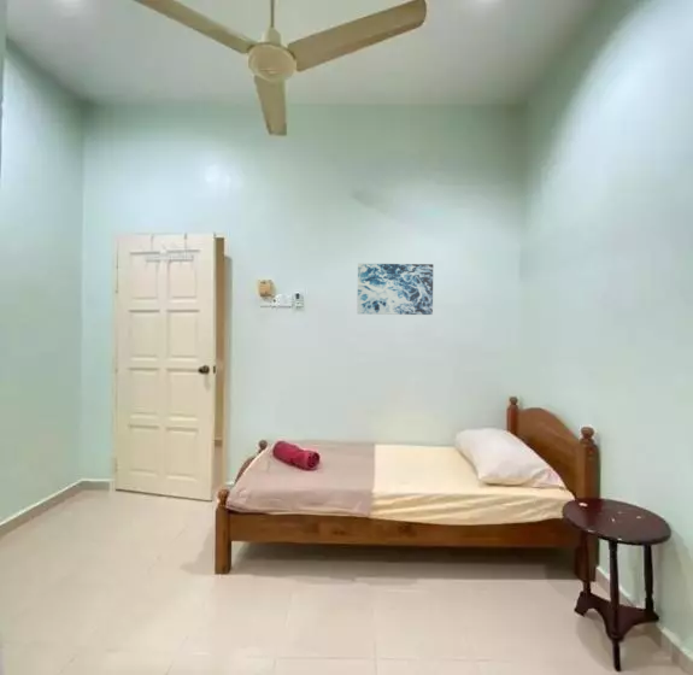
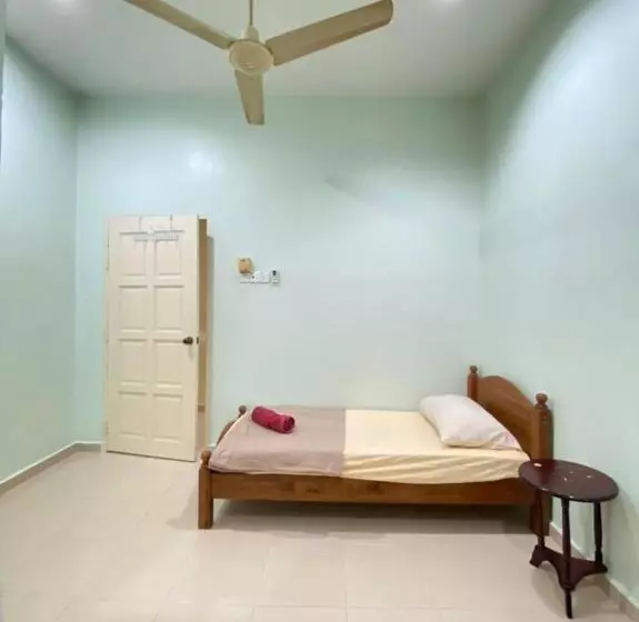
- wall art (394, 288)
